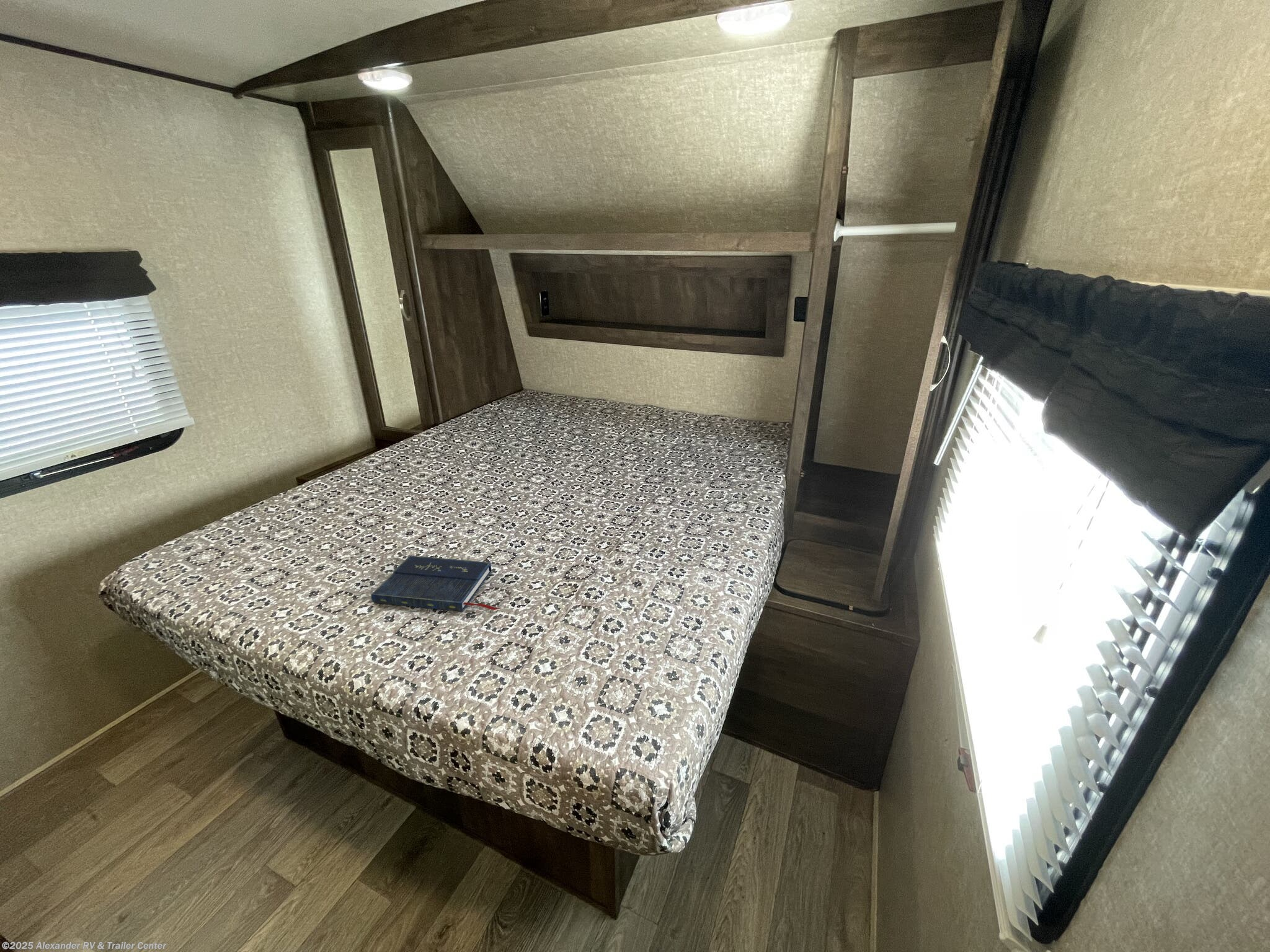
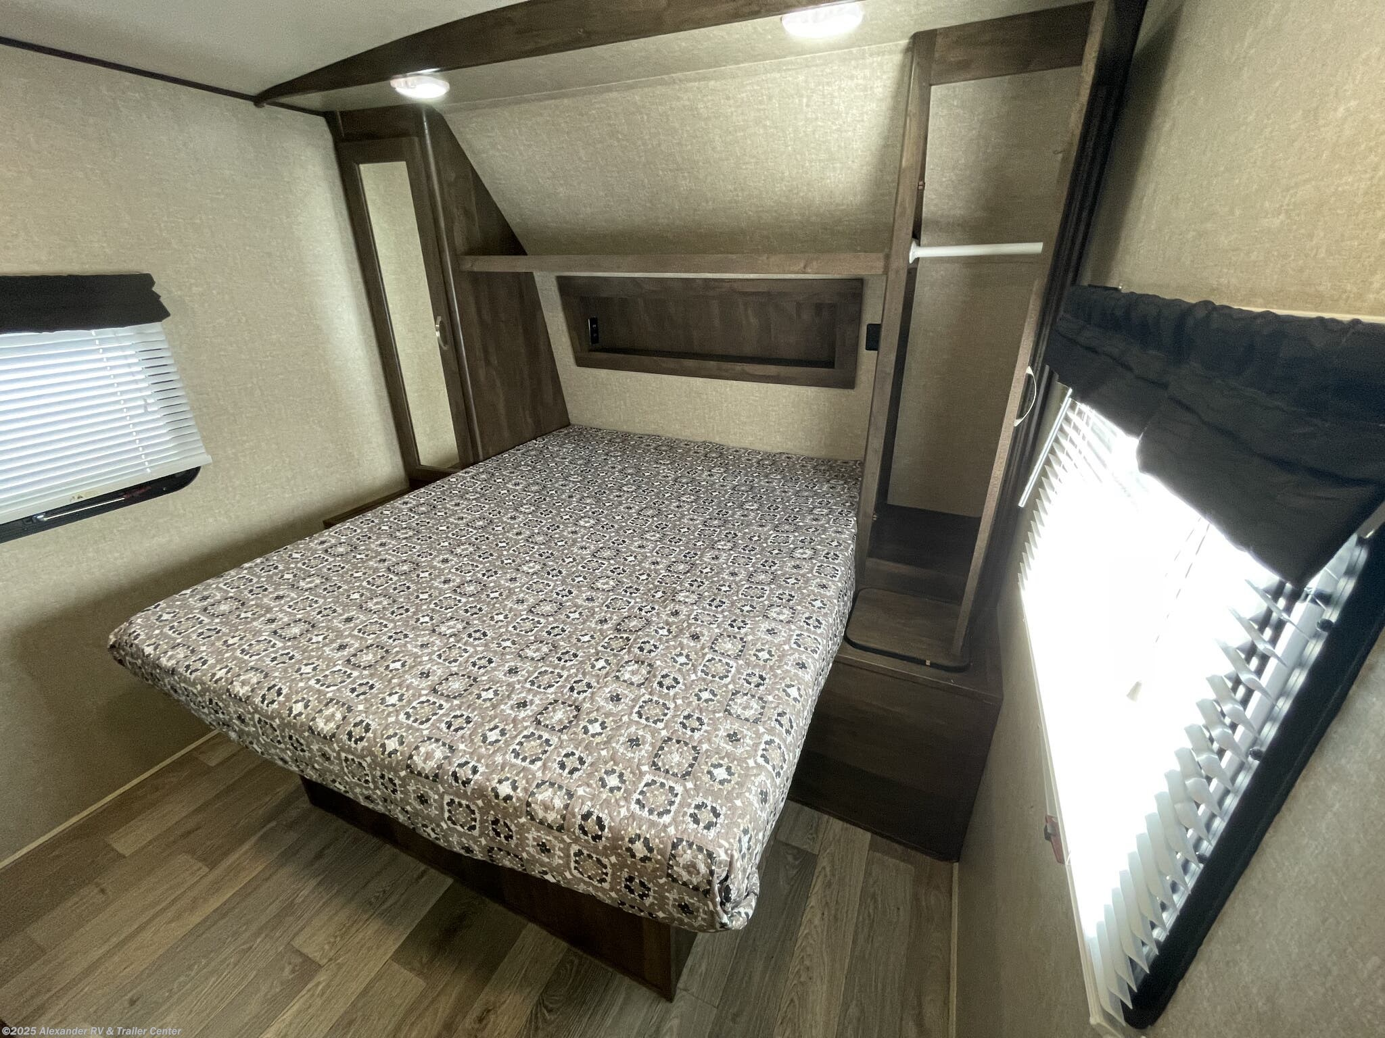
- book (450, 583)
